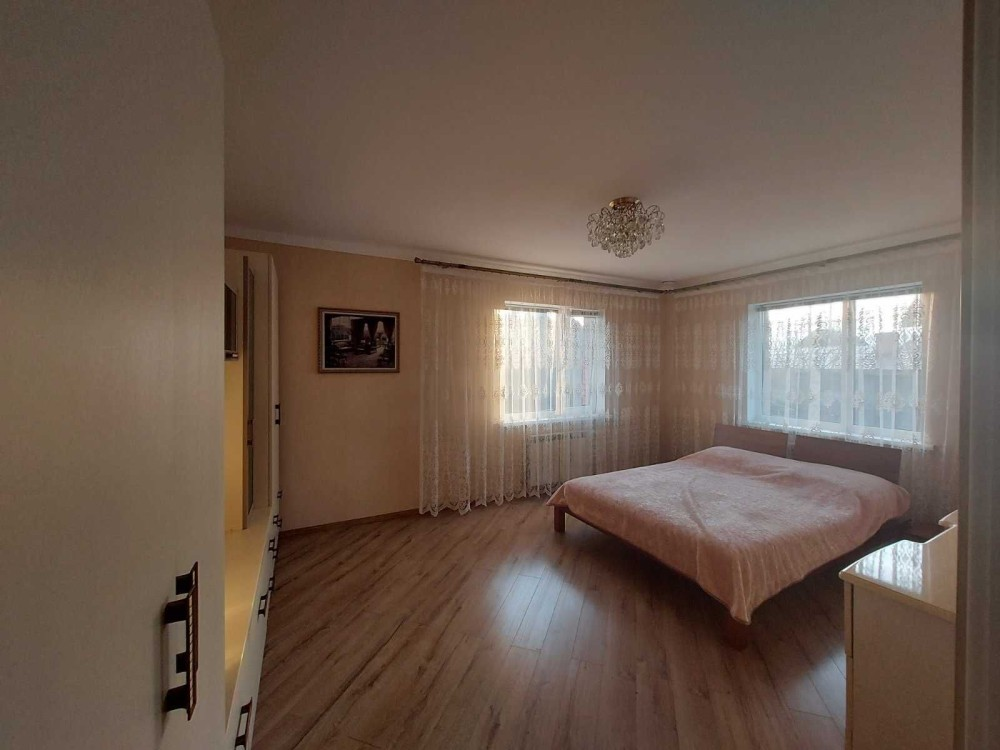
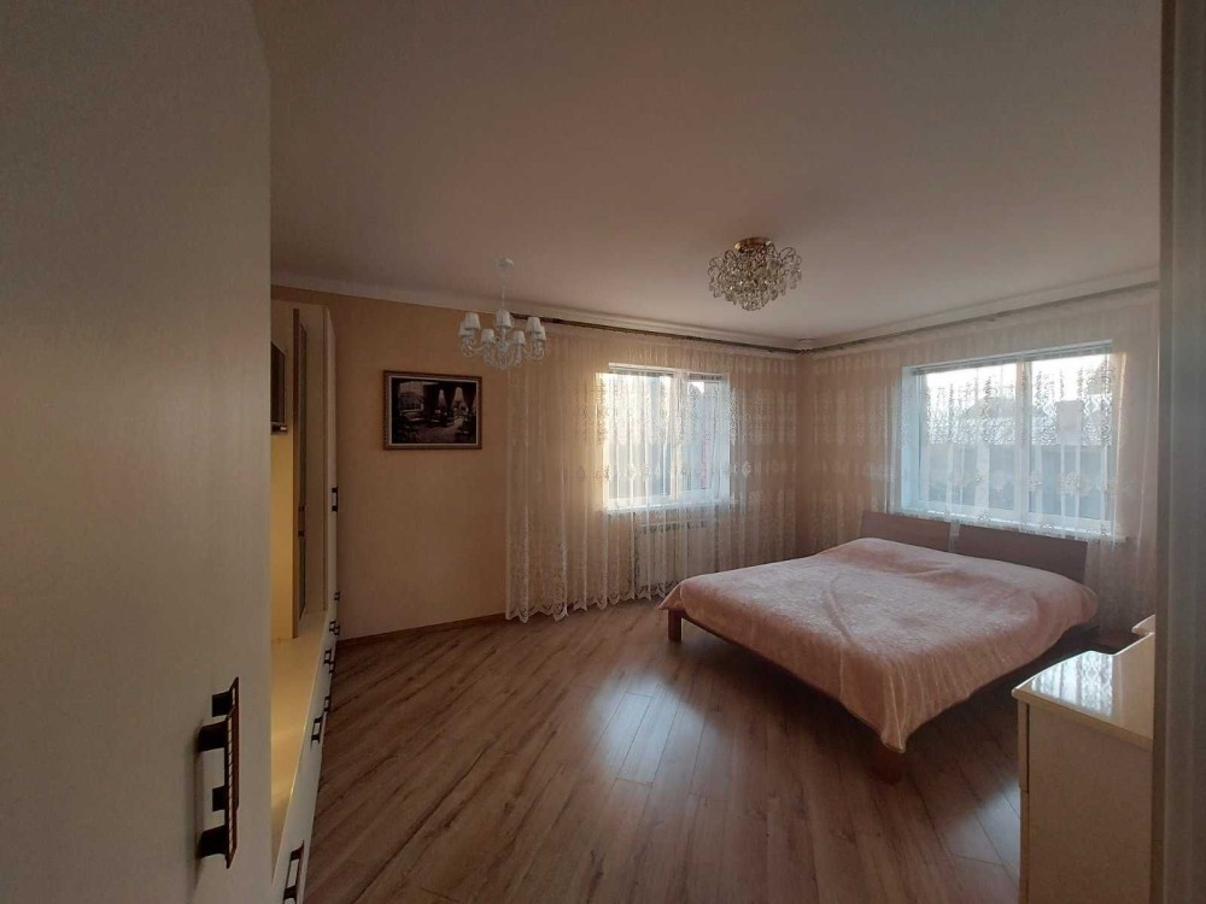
+ chandelier (503, 315)
